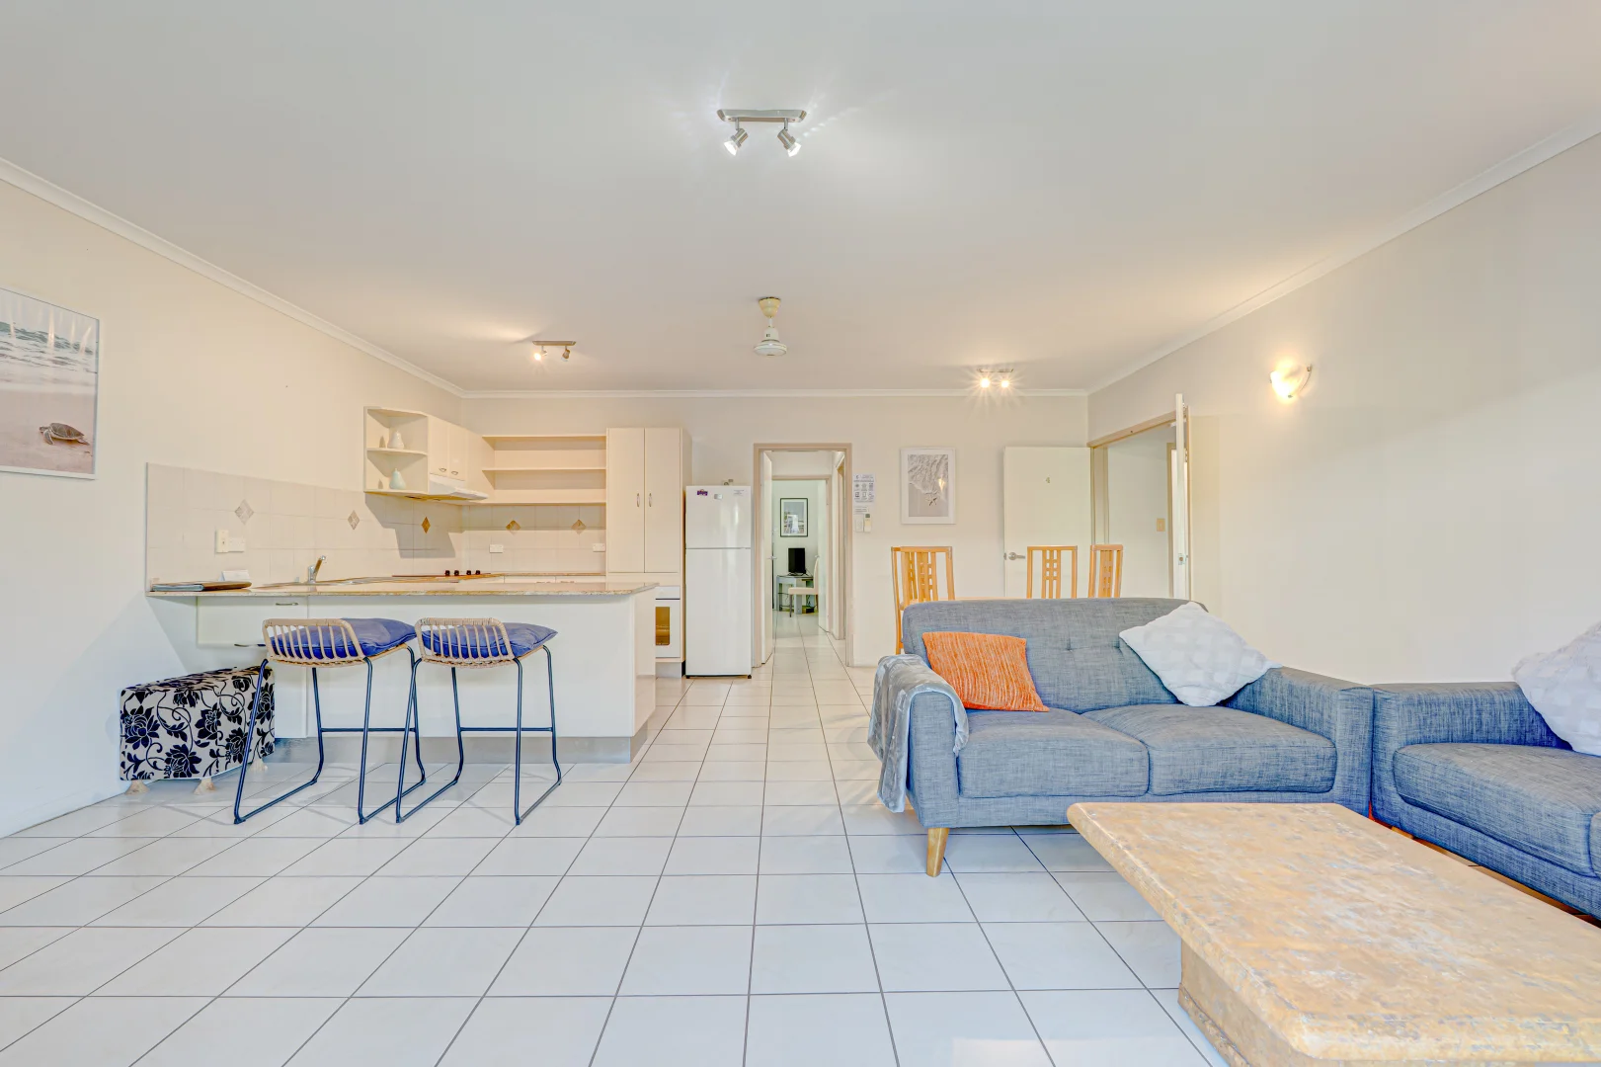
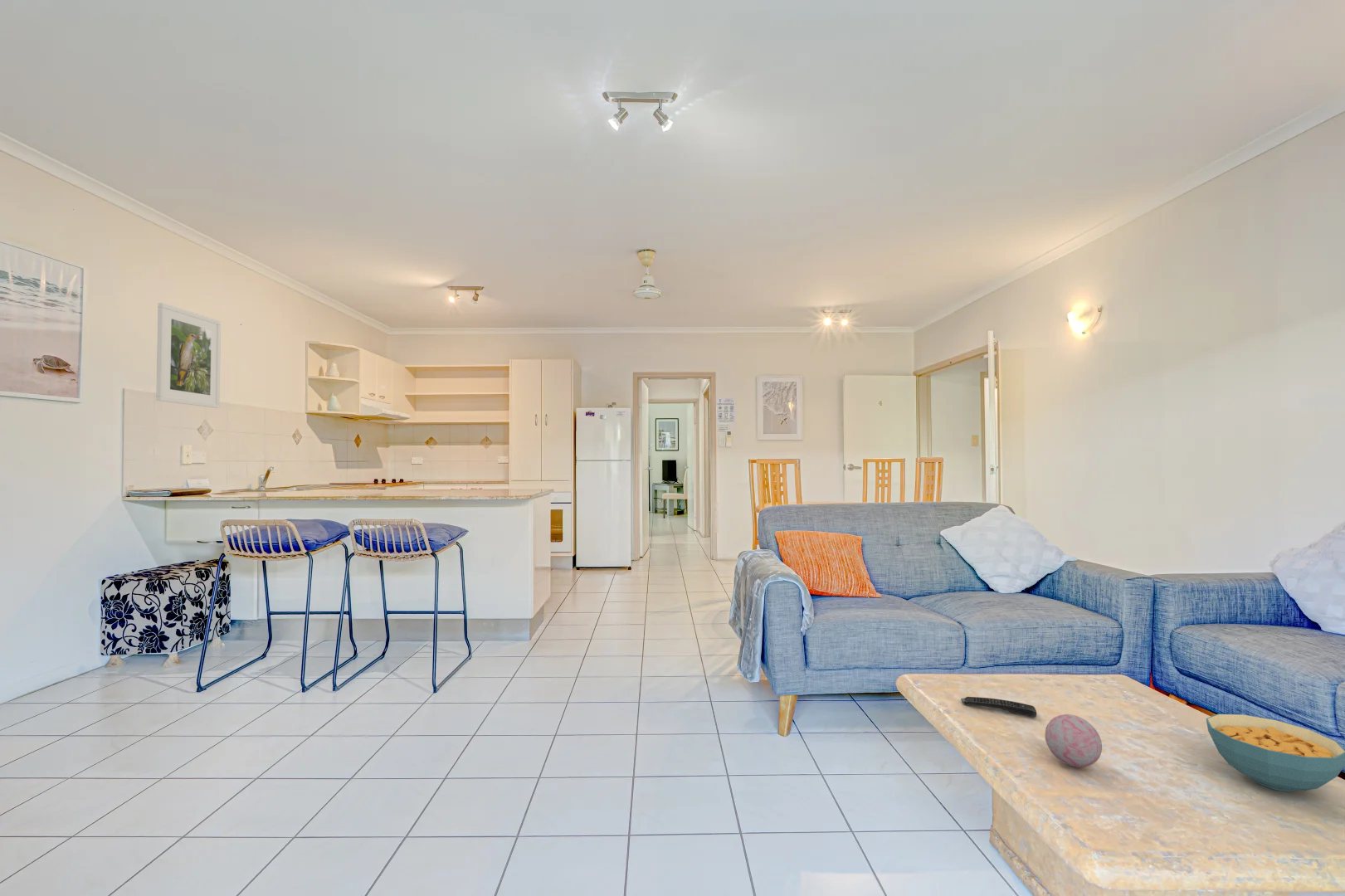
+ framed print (190, 358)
+ cereal bowl (1272, 758)
+ decorative ball (1073, 740)
+ remote control (997, 704)
